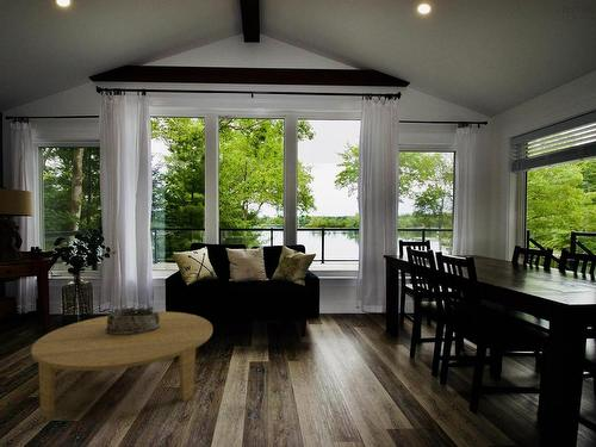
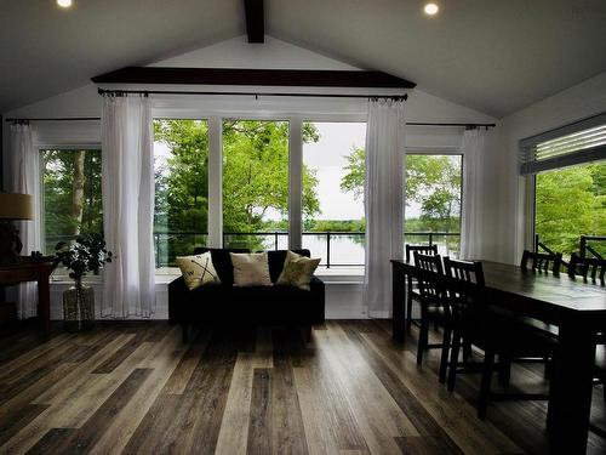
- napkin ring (132, 318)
- coffee table (130, 355)
